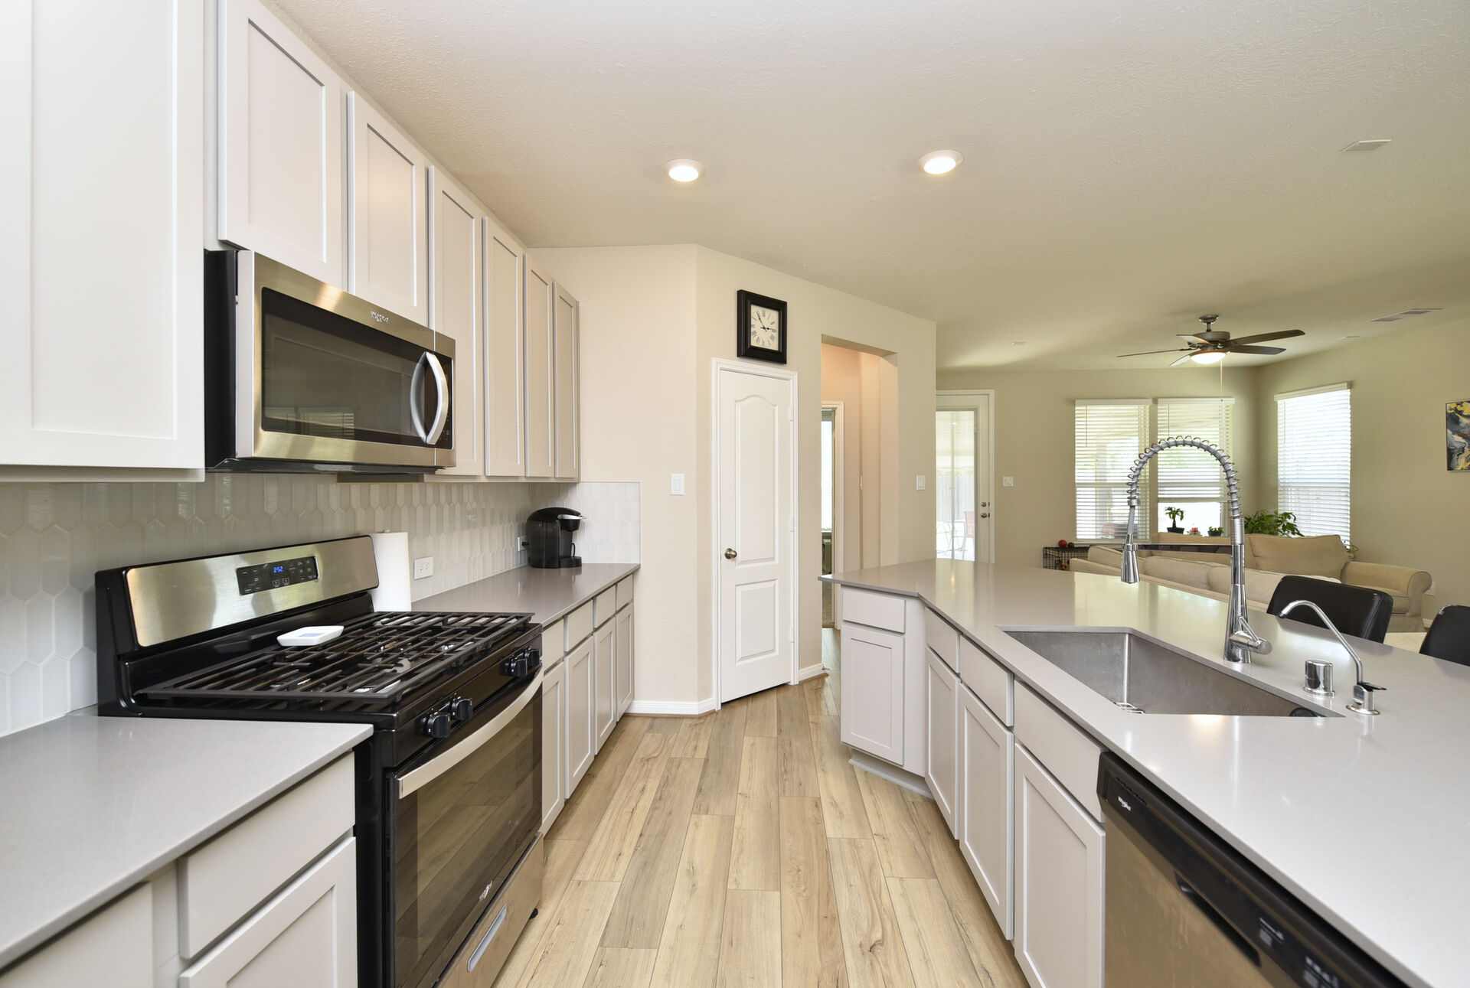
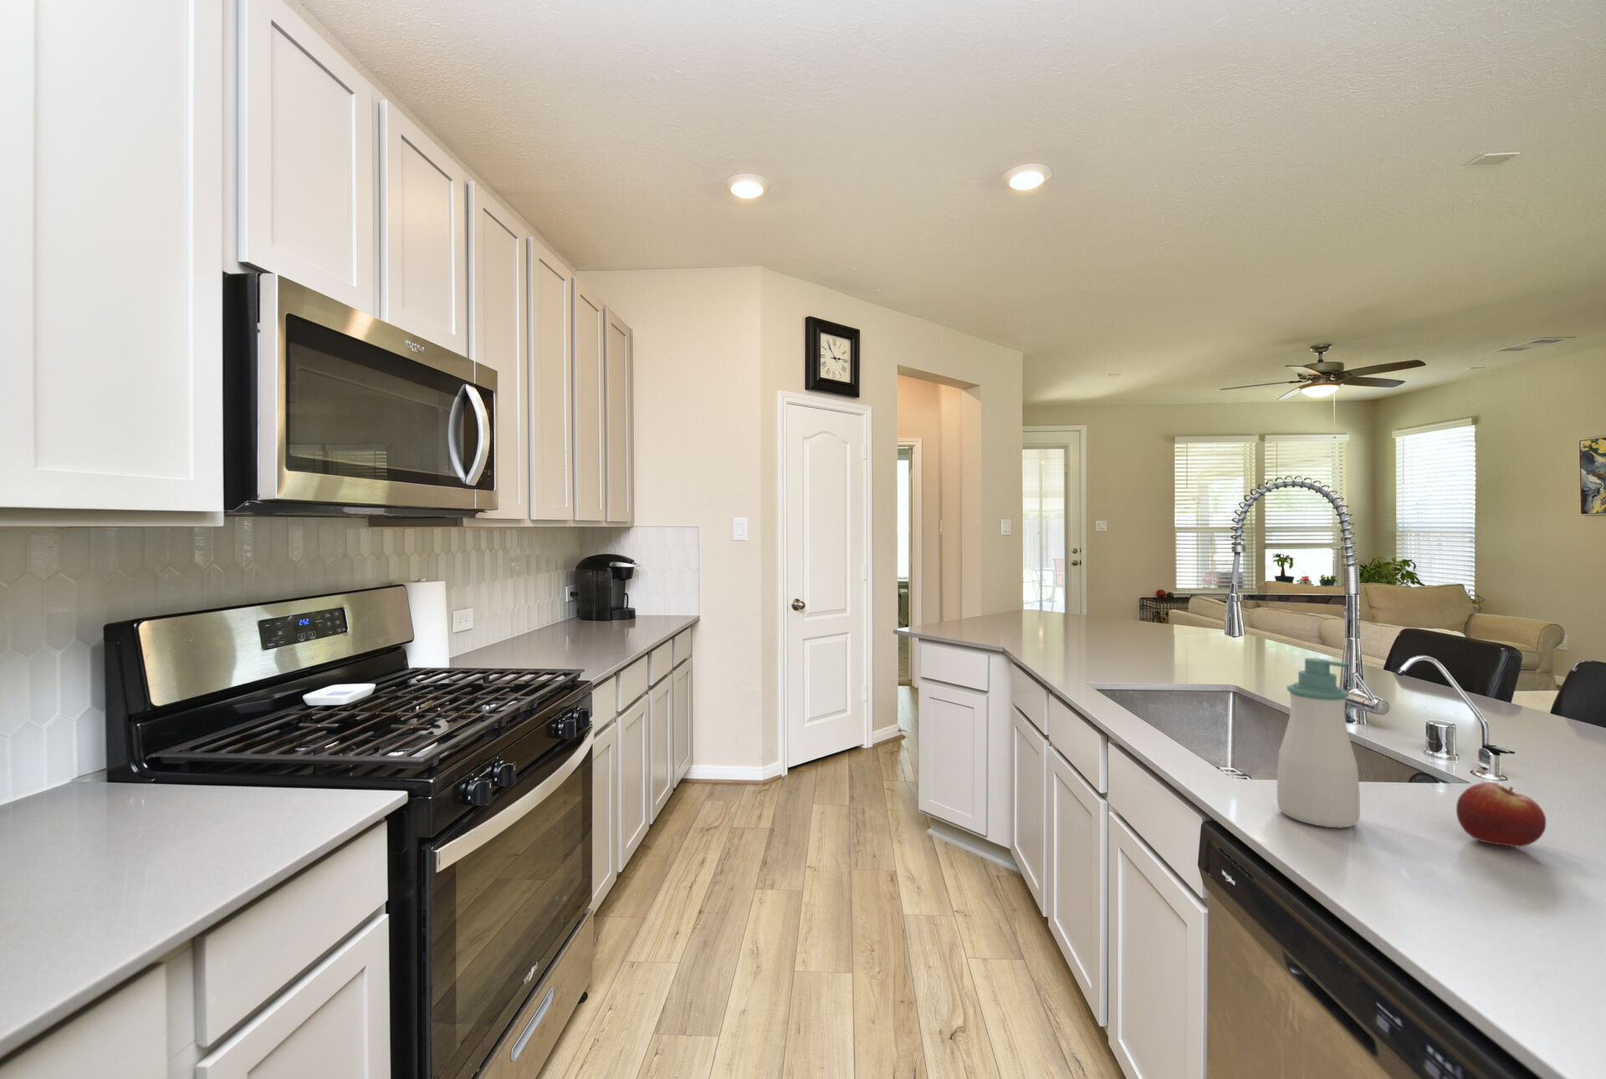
+ fruit (1498, 814)
+ soap bottle (1317, 738)
